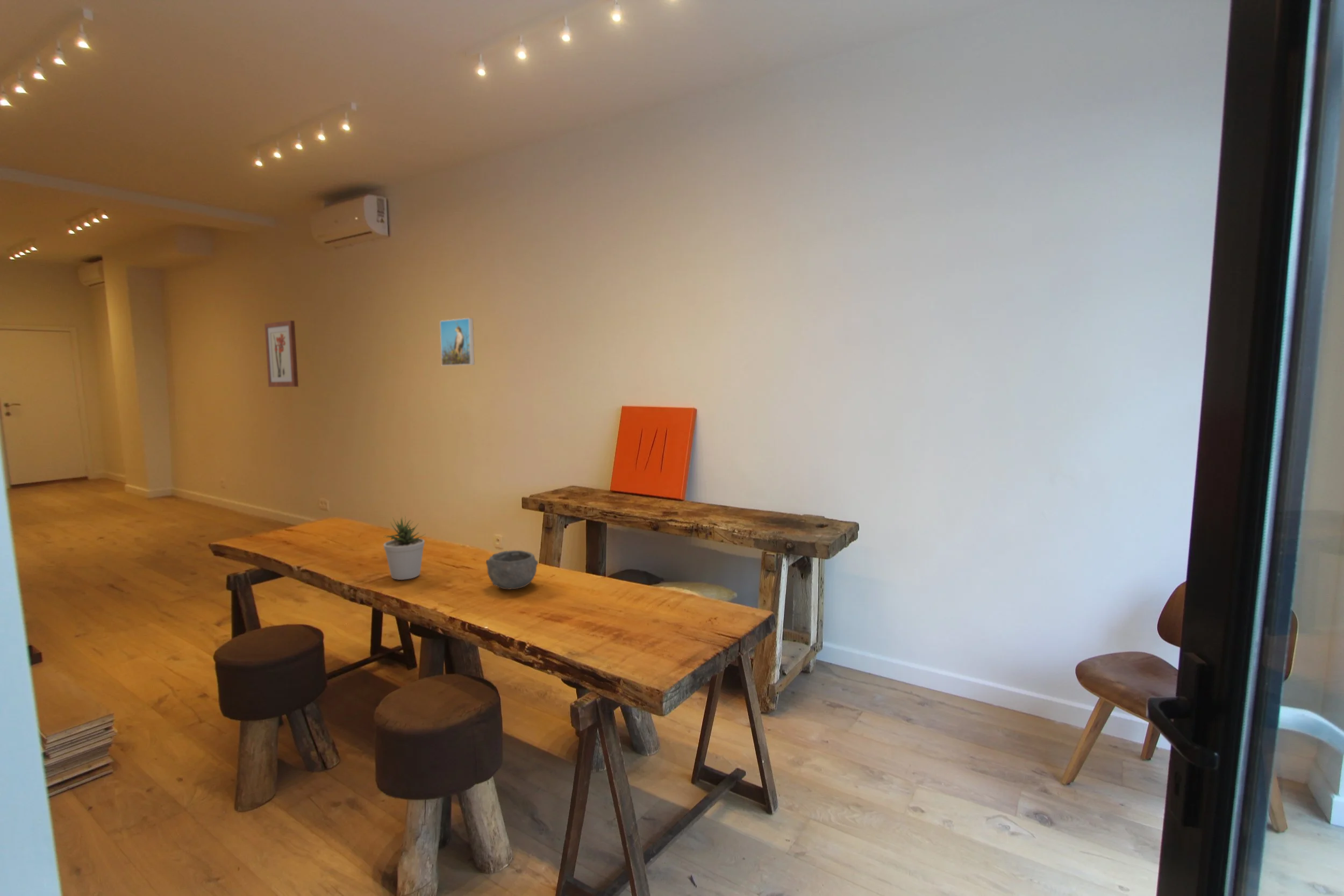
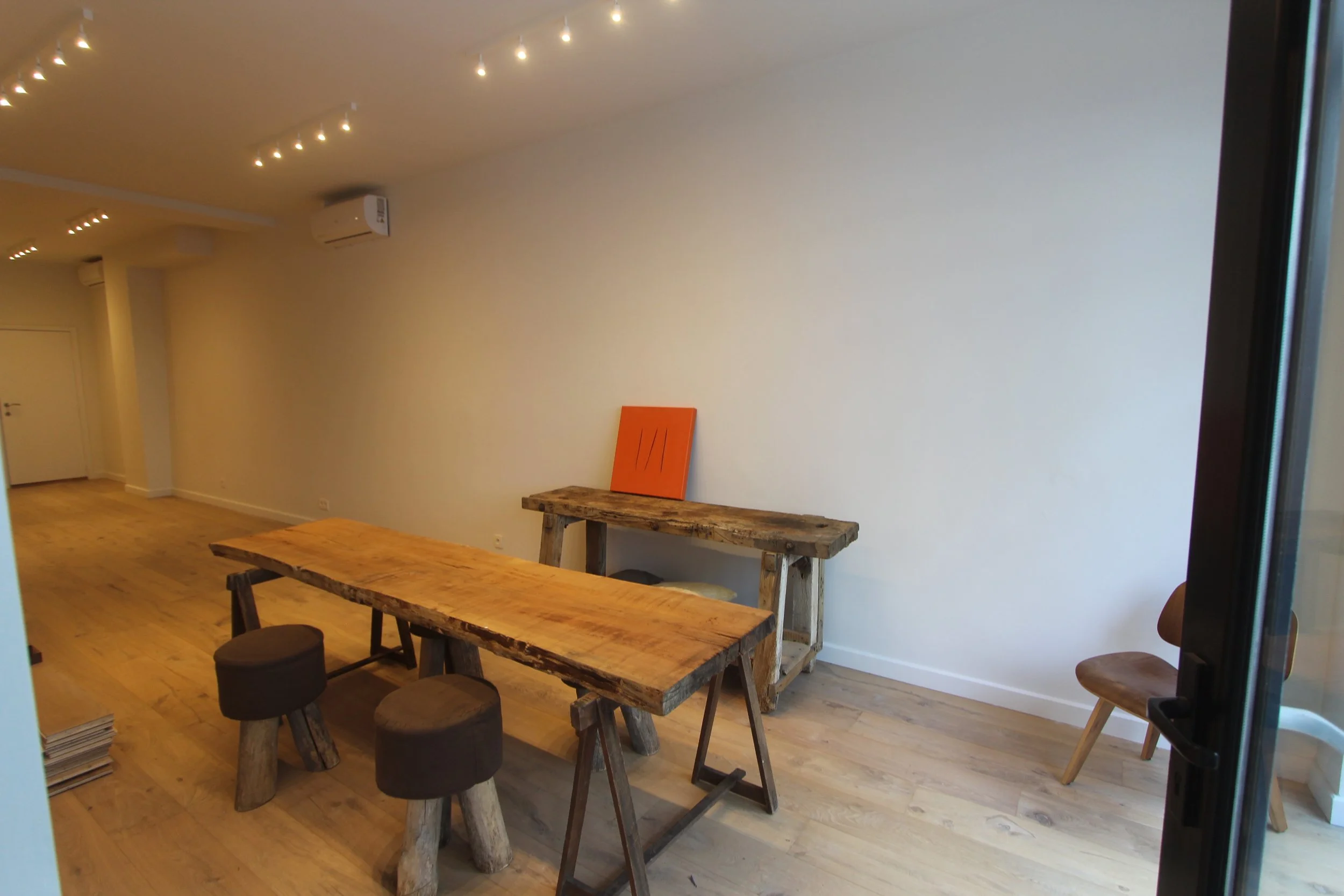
- bowl (512, 570)
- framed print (457, 342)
- wall art (281, 354)
- potted plant (405, 546)
